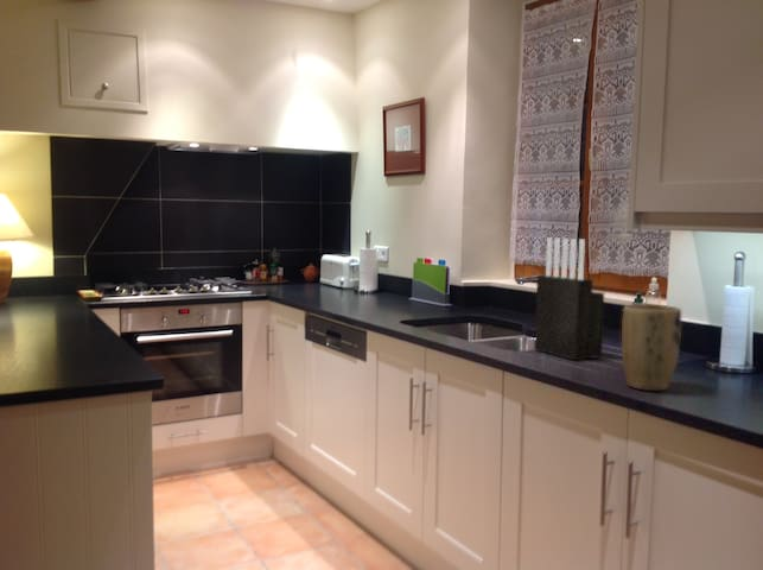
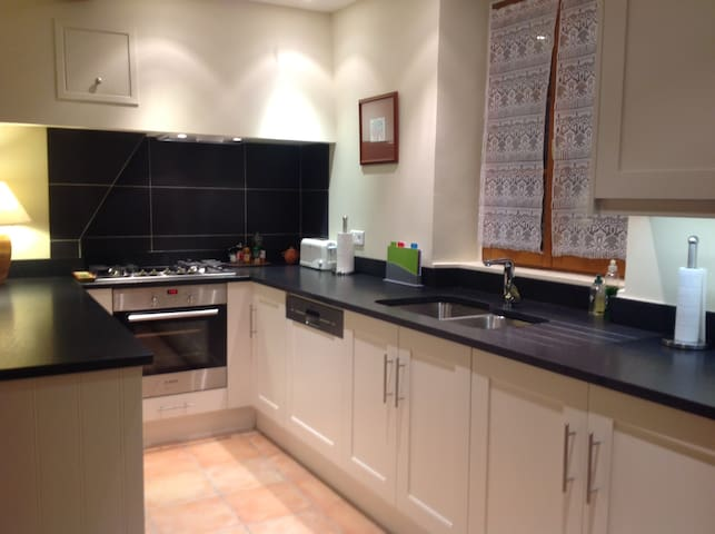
- plant pot (650, 347)
- knife block (572, 296)
